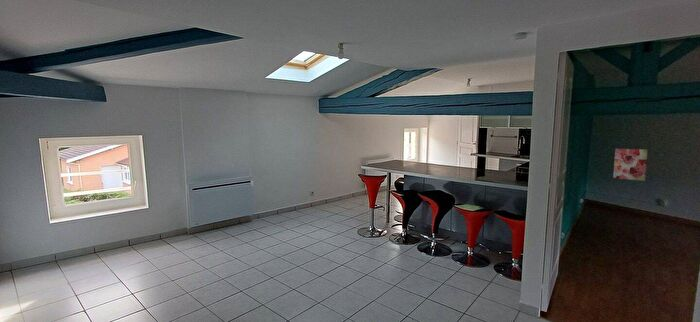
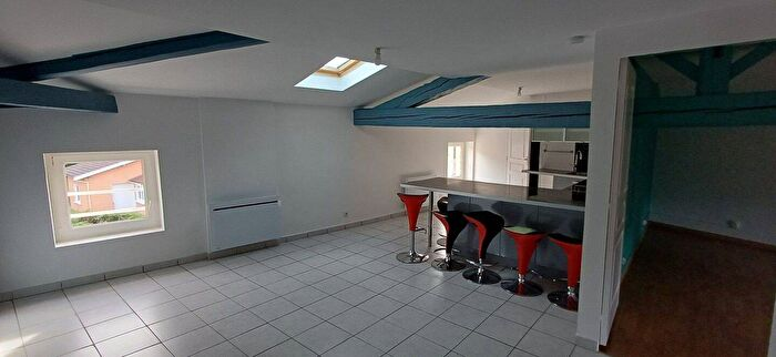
- wall art (629, 164)
